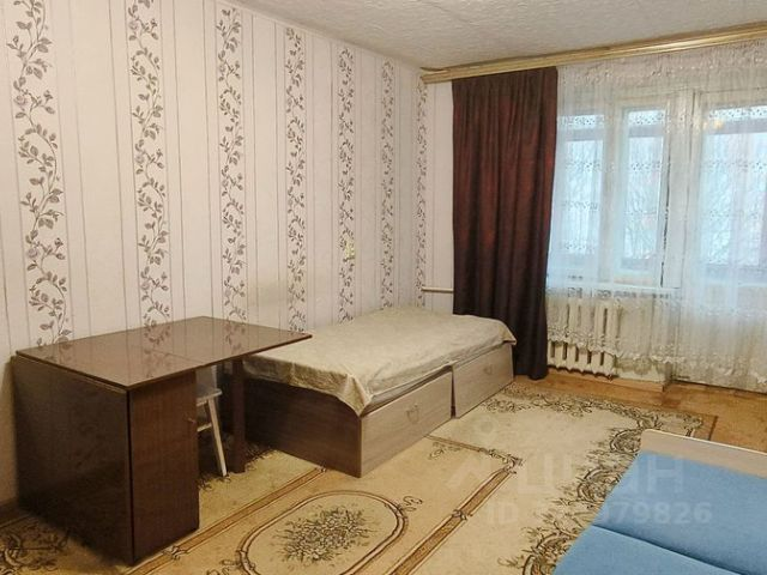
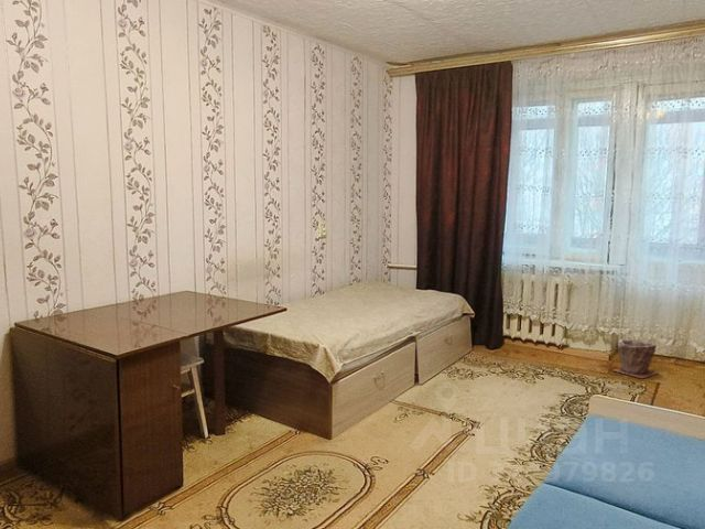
+ plant pot (636, 356)
